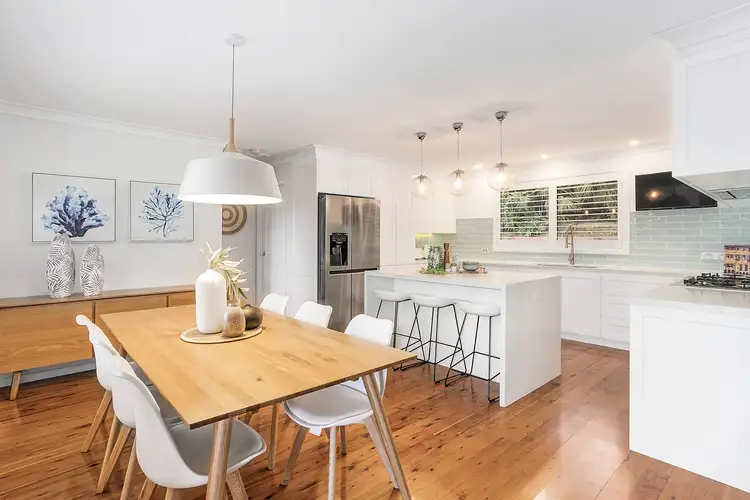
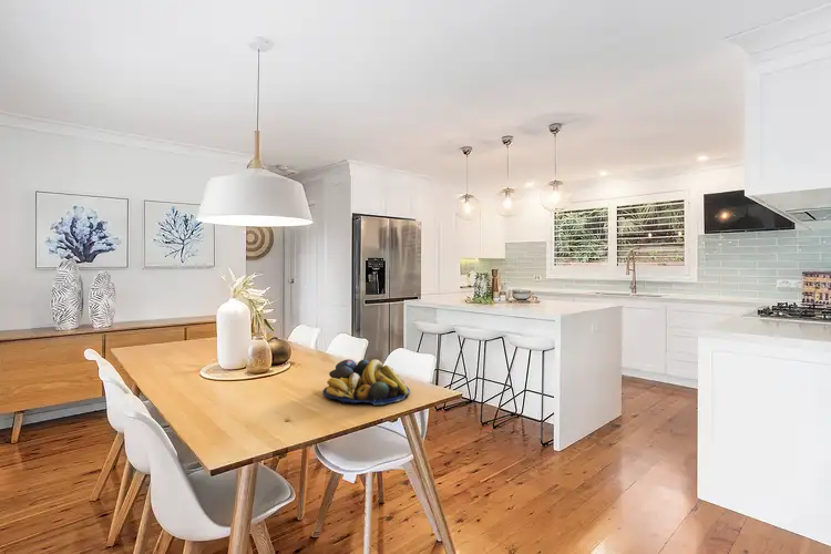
+ fruit bowl (367, 376)
